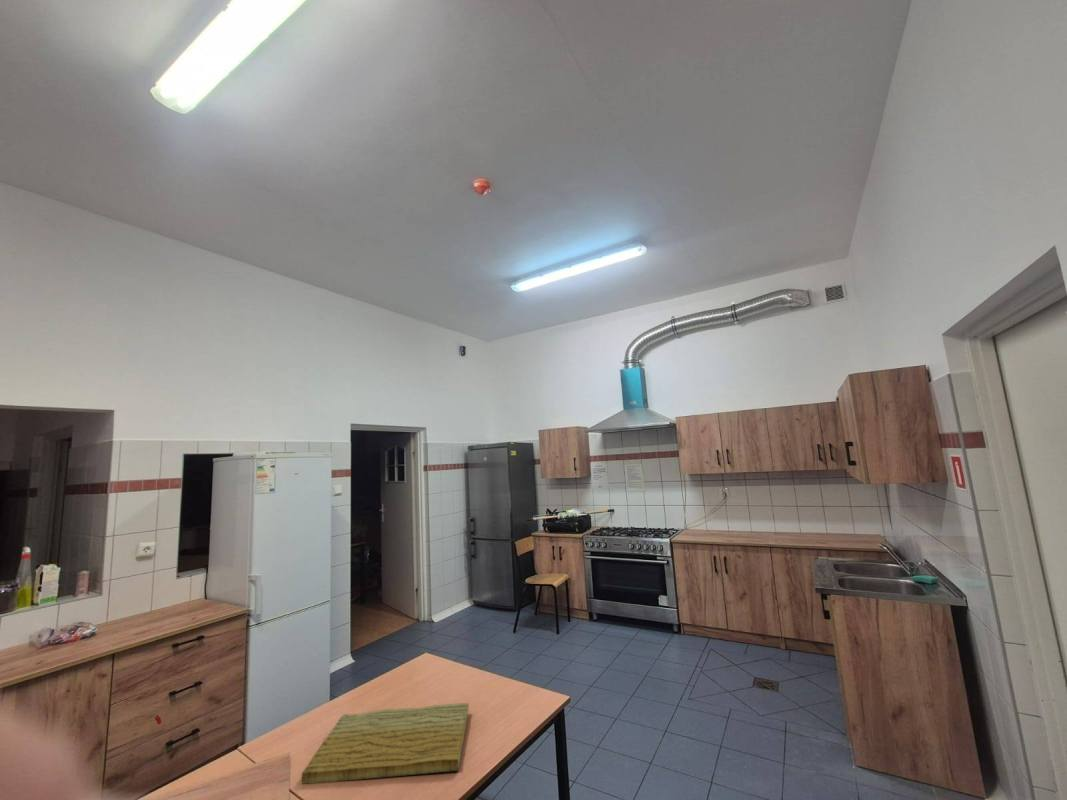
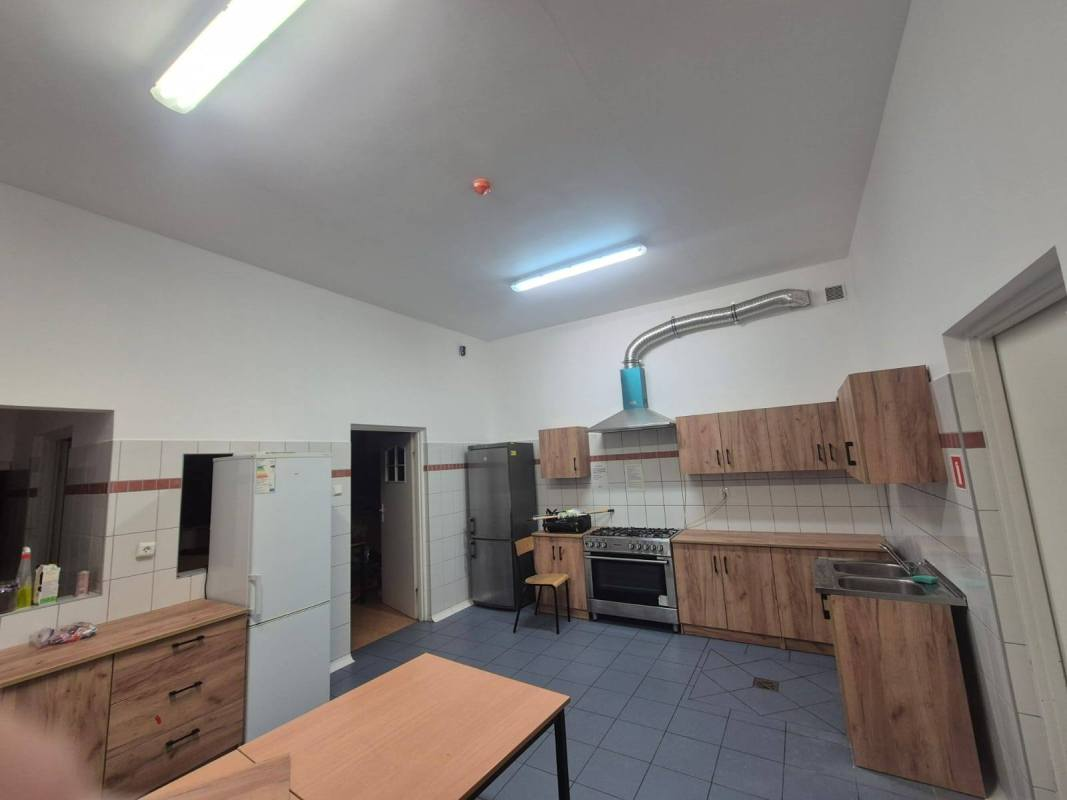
- cutting board (394, 737)
